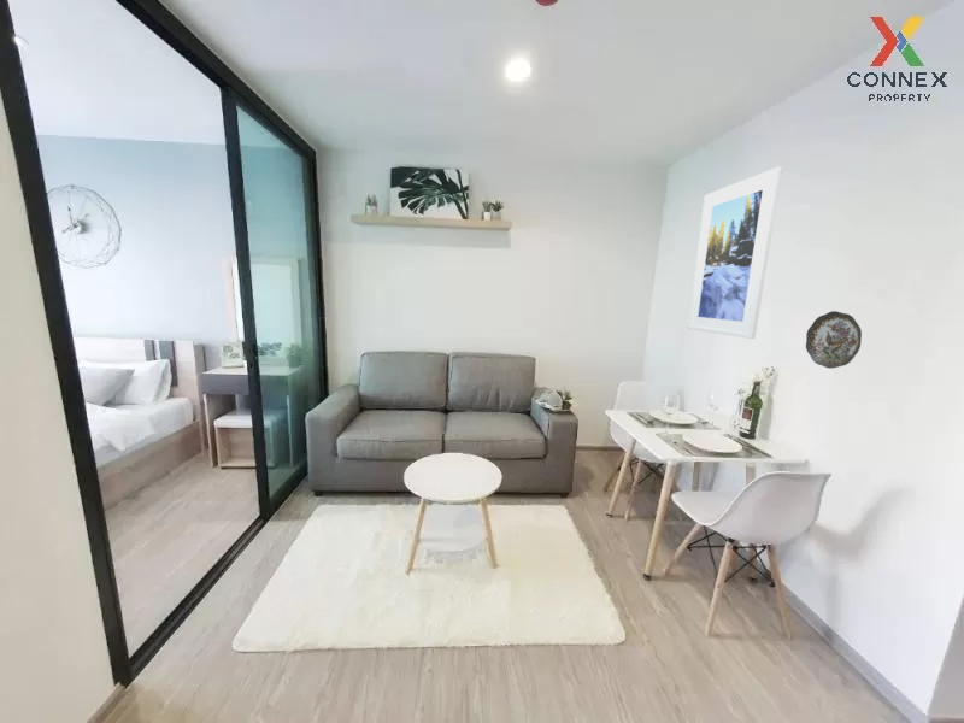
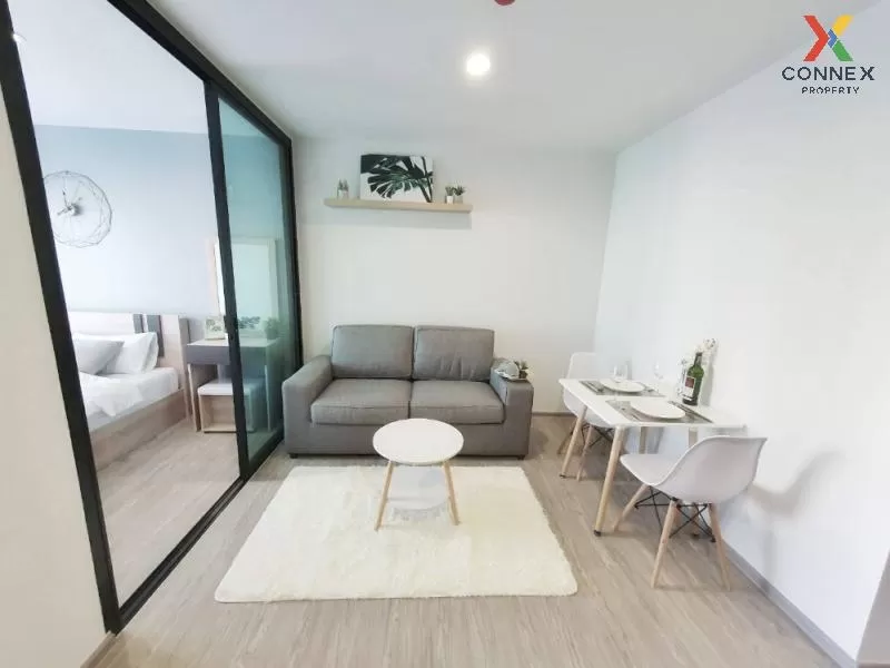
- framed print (727, 260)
- decorative plate (834, 340)
